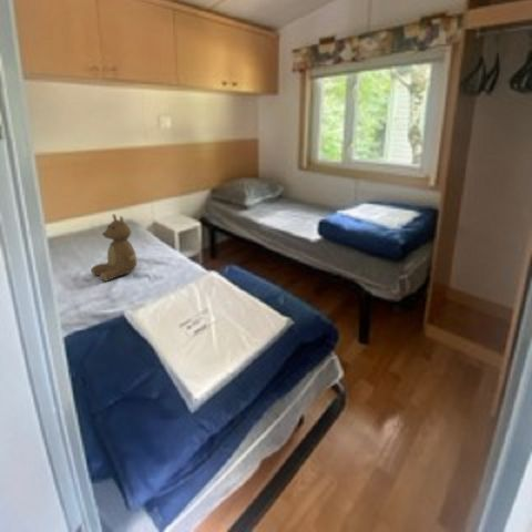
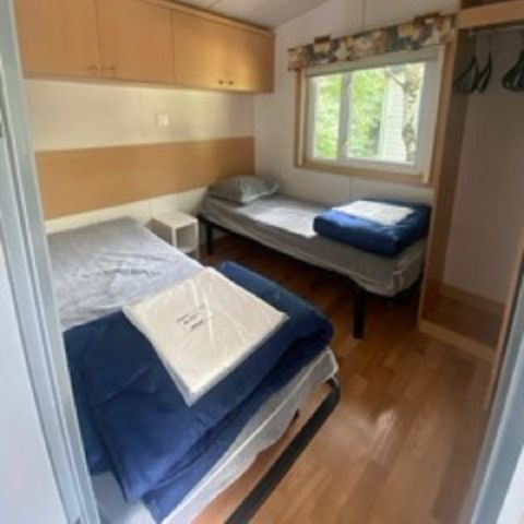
- teddy bear (112, 246)
